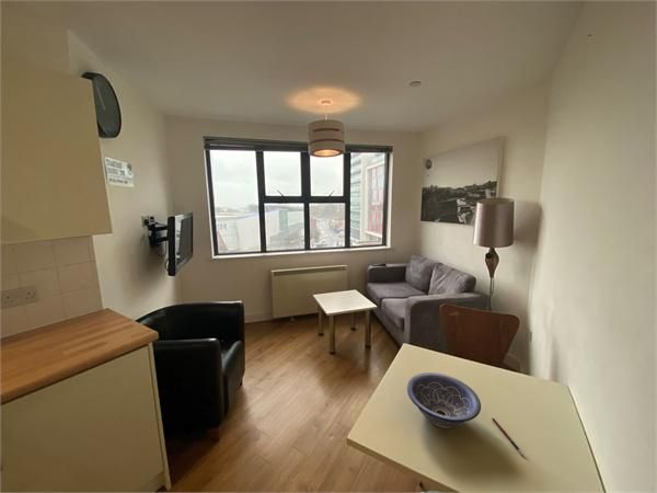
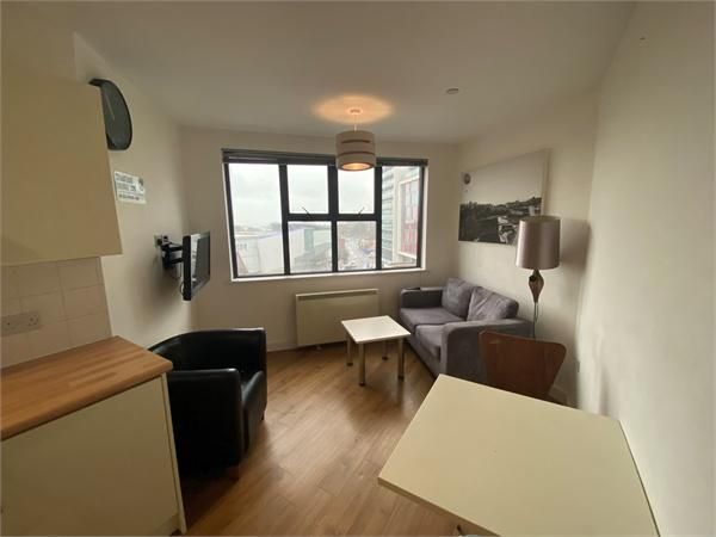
- pen (506, 435)
- decorative bowl (441, 404)
